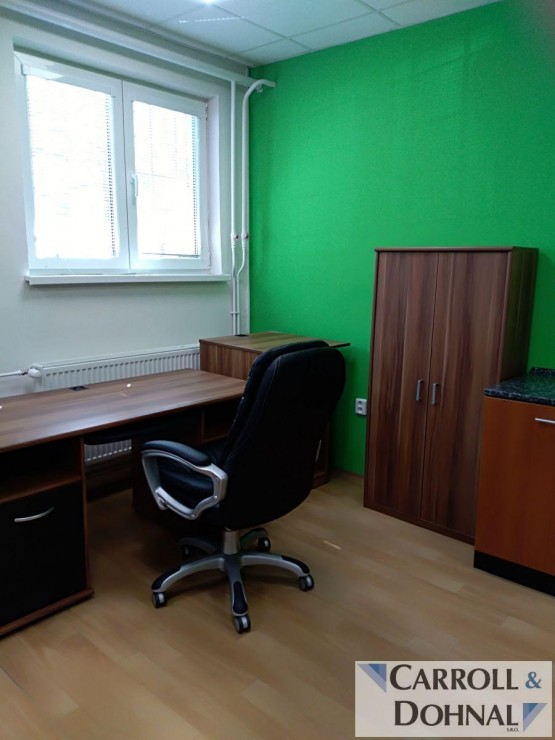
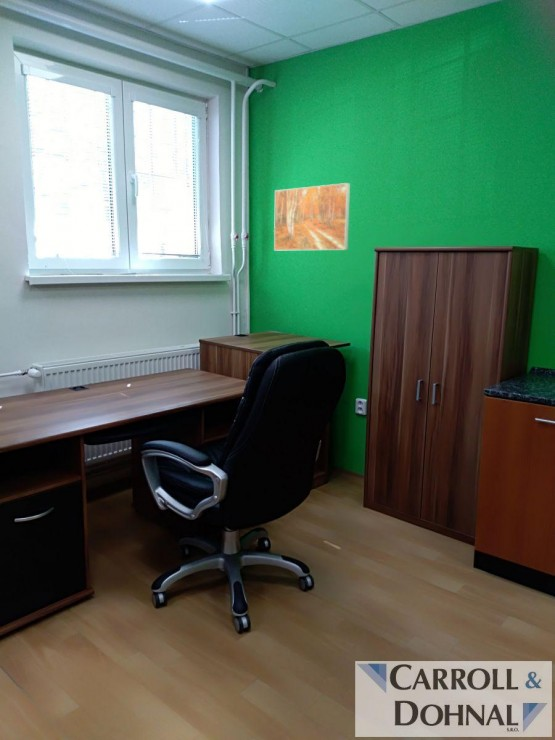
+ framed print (309, 219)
